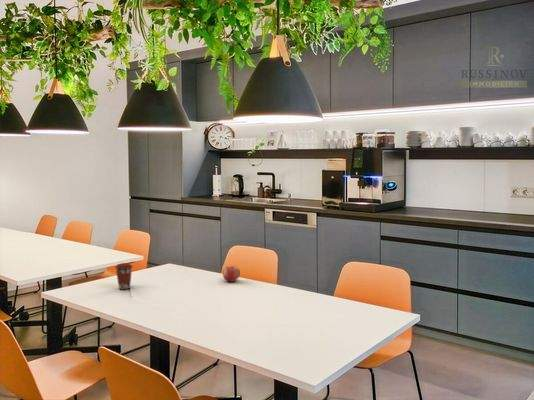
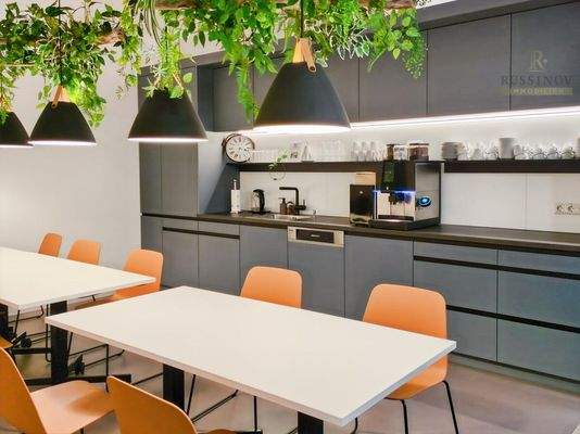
- fruit (231, 273)
- coffee cup (124, 276)
